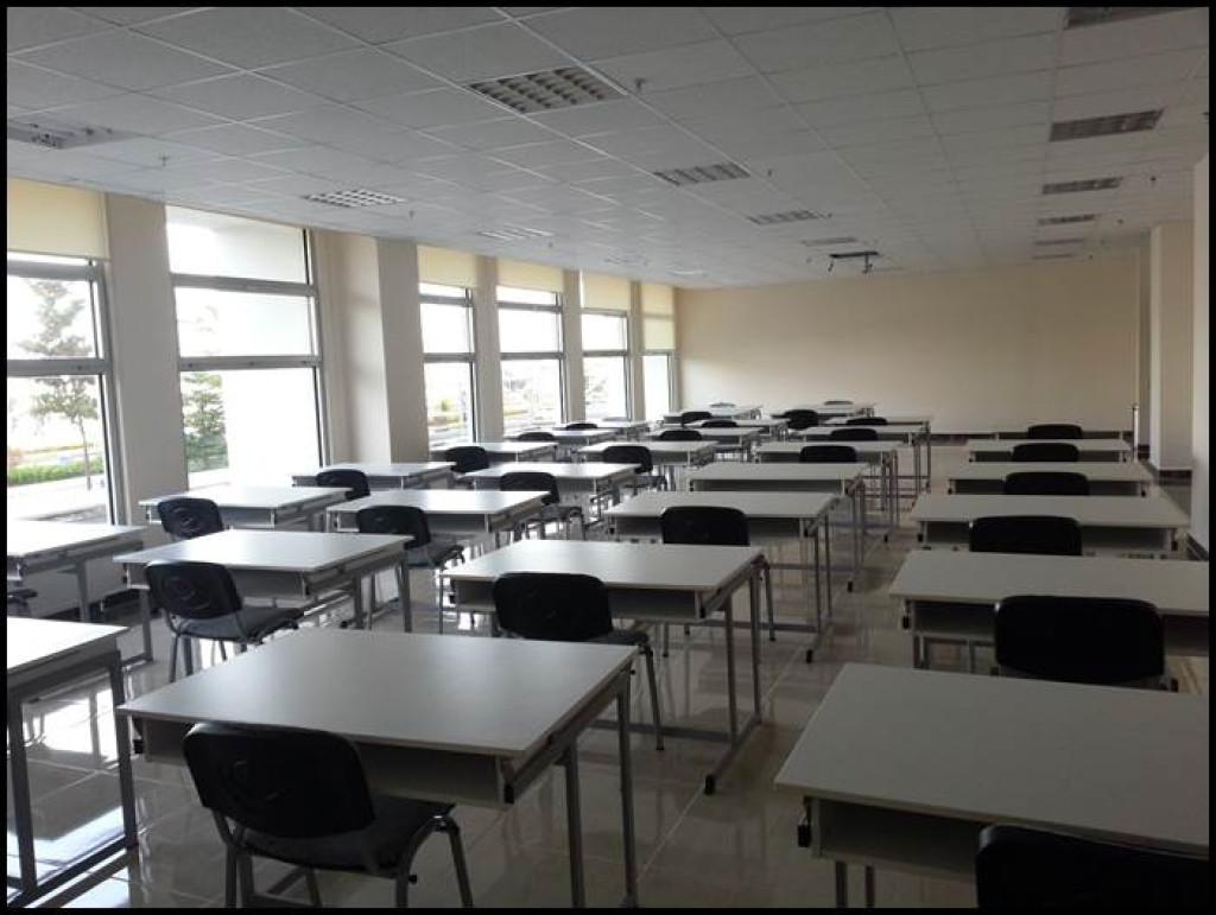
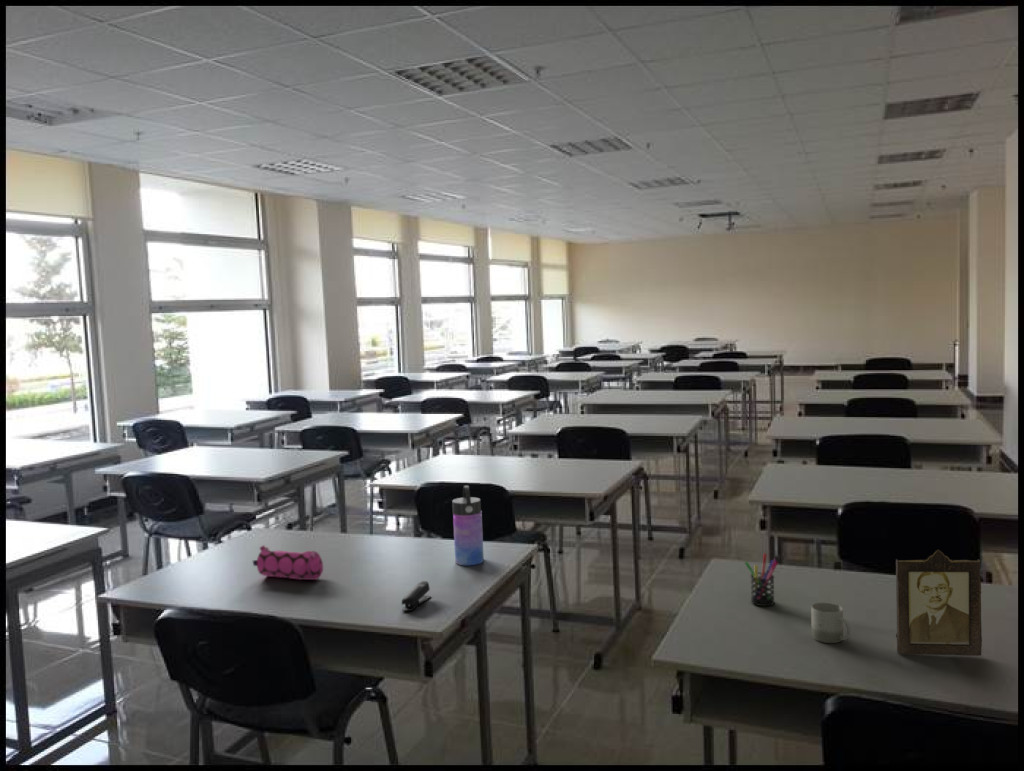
+ water bottle (467, 523)
+ pen holder (760, 578)
+ pencil case (289, 562)
+ cup (832, 624)
+ stapler (416, 595)
+ photo frame (932, 596)
